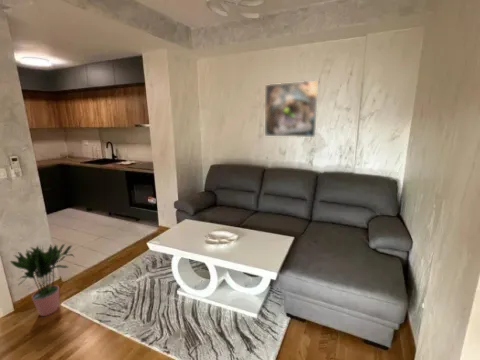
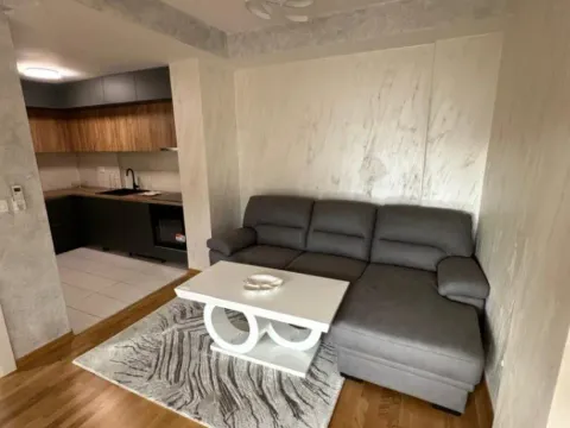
- potted plant (43, 275)
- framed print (289, 110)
